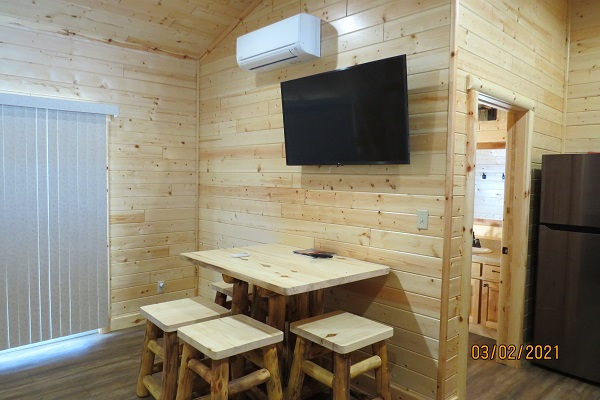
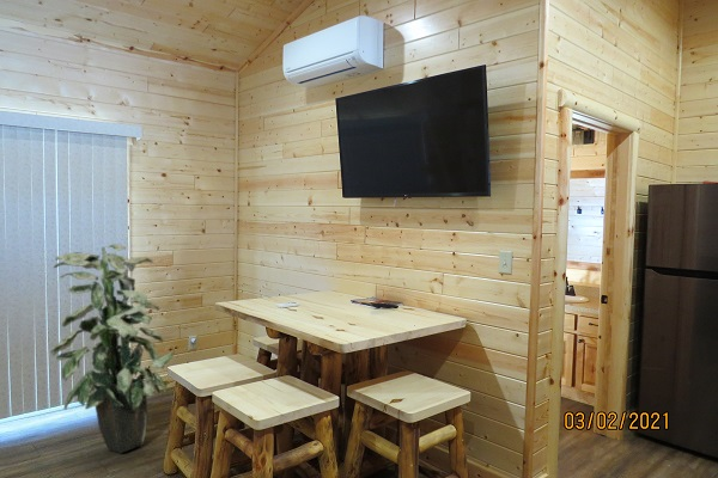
+ indoor plant (112, 347)
